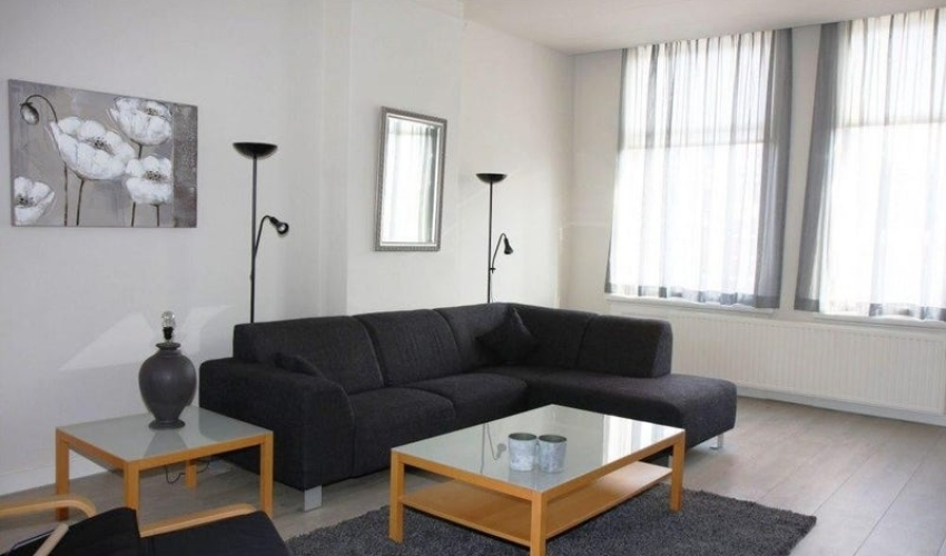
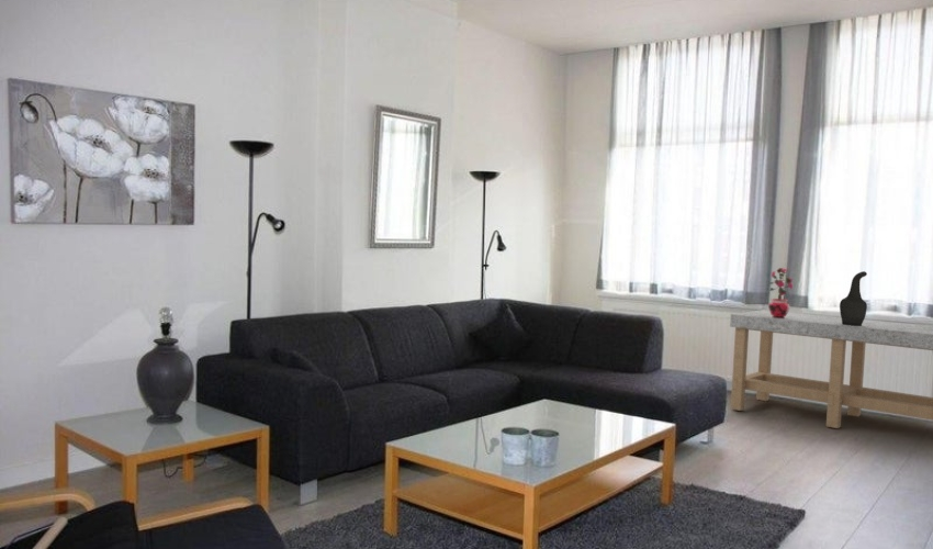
+ table (850, 373)
+ potted plant (778, 291)
+ decorative vase (853, 298)
